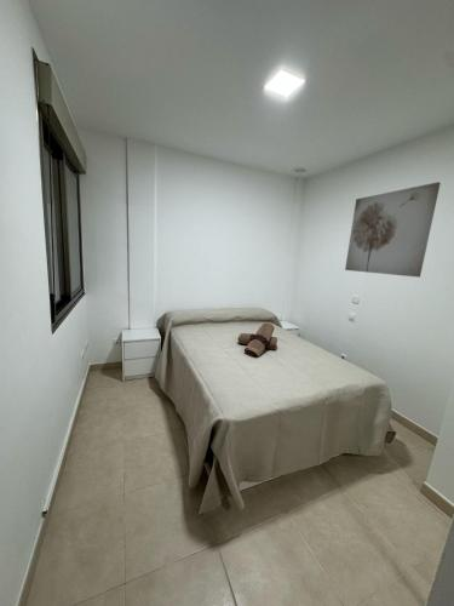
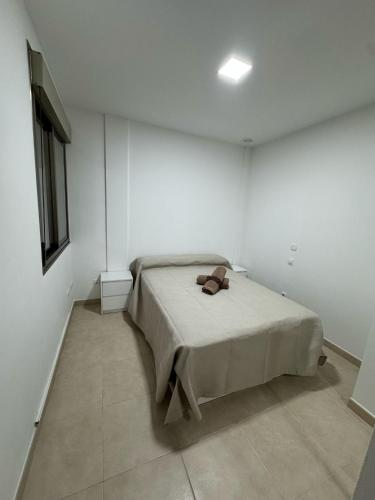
- wall art (384, 233)
